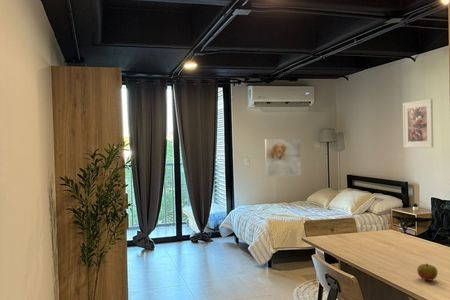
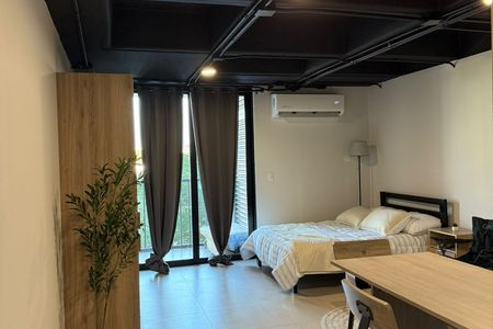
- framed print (283, 157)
- apple (427, 271)
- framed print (417, 124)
